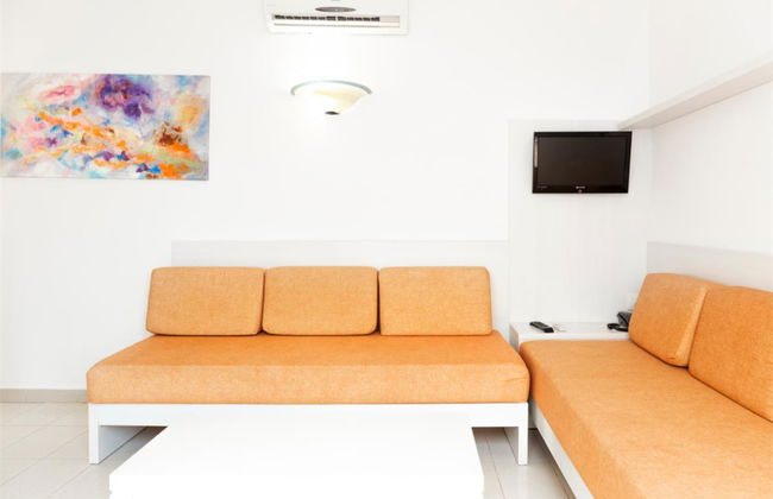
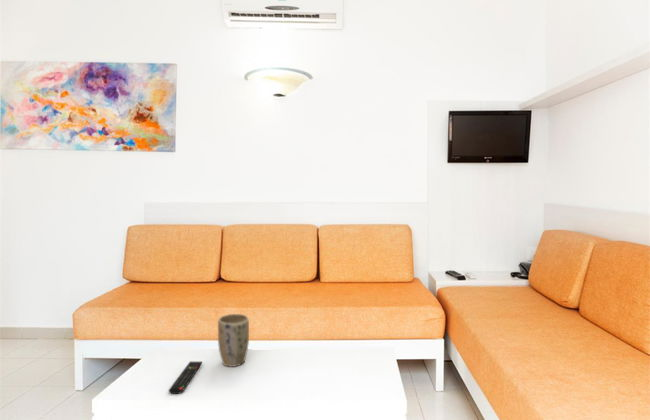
+ remote control (186, 376)
+ plant pot (233, 340)
